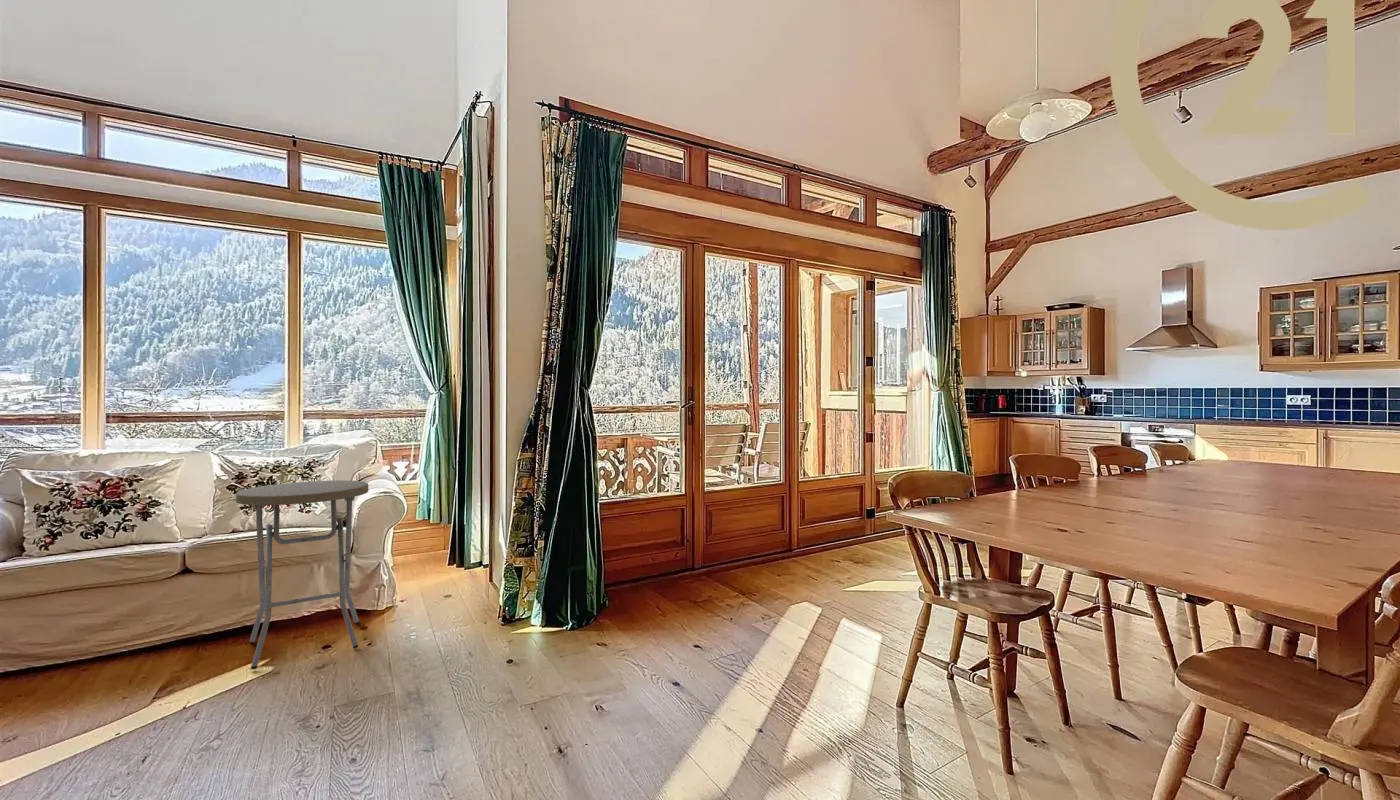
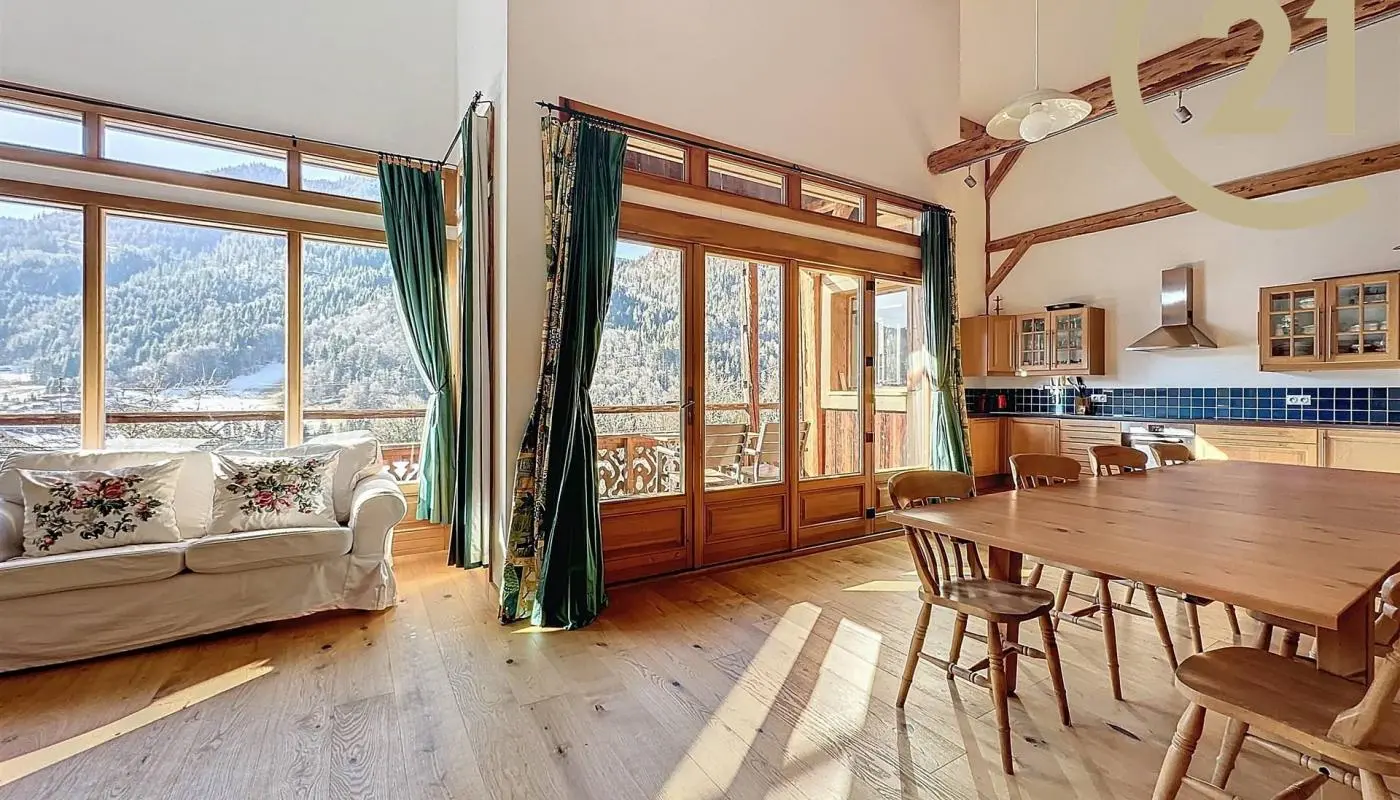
- side table (306, 541)
